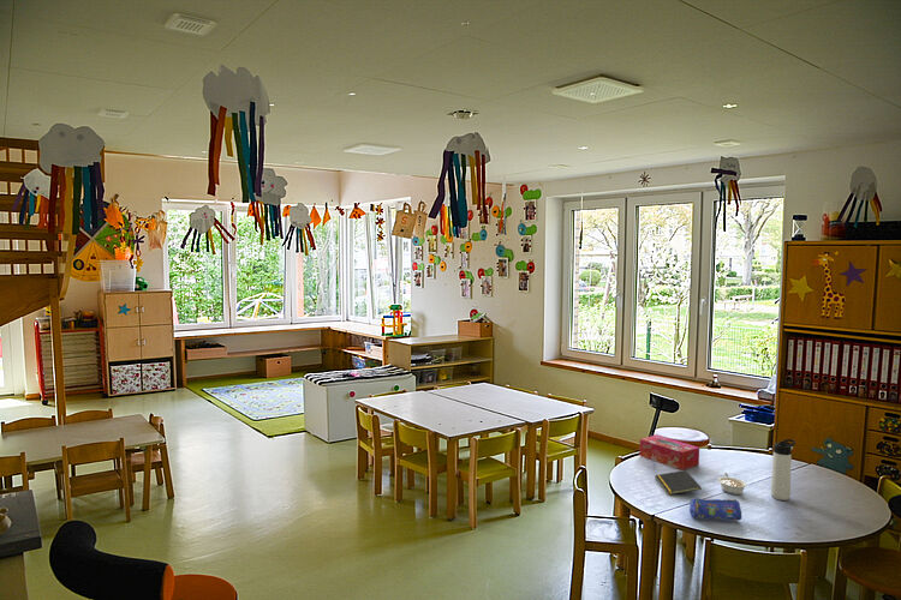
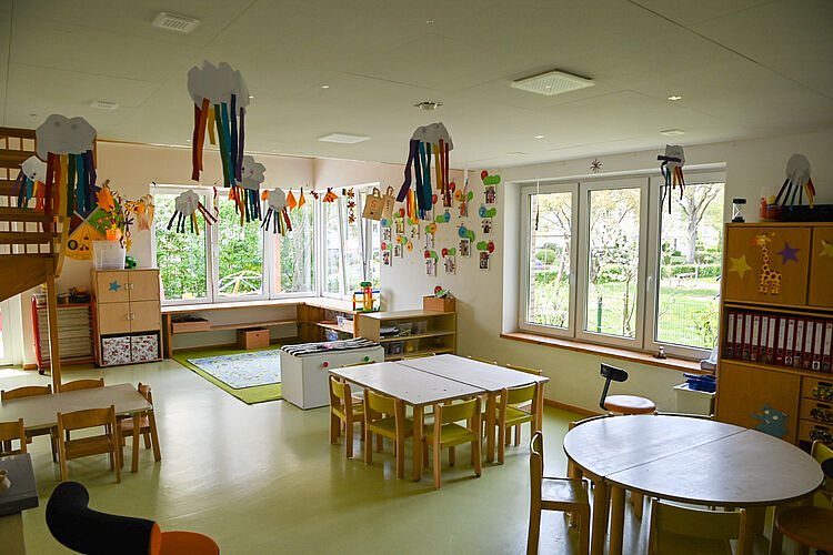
- tissue box (668, 451)
- notepad (676, 481)
- thermos bottle (783, 469)
- pencil case (715, 508)
- legume (730, 485)
